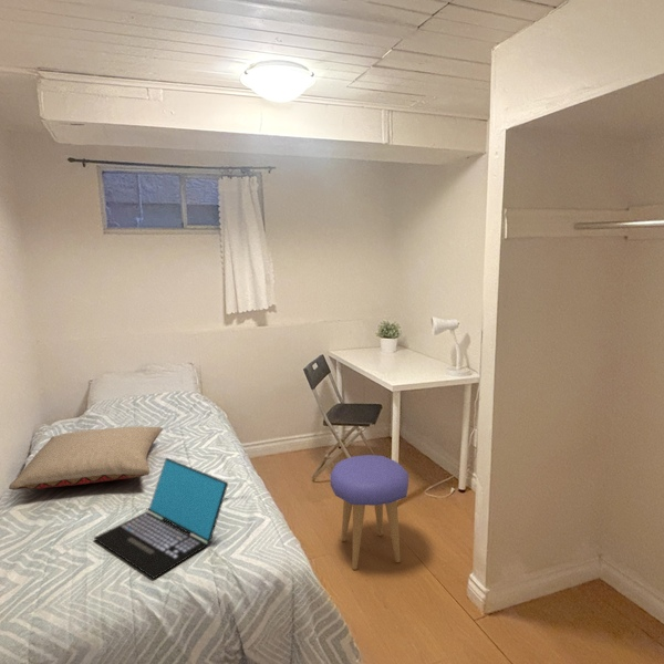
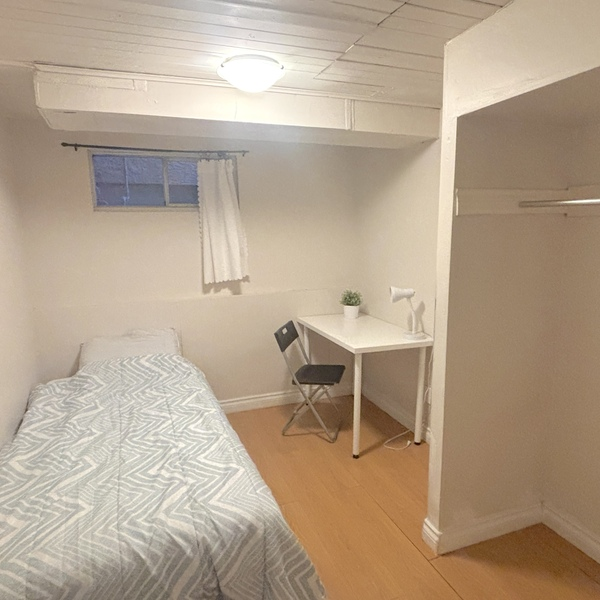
- stool (364, 509)
- laptop (160, 510)
- pillow (96, 454)
